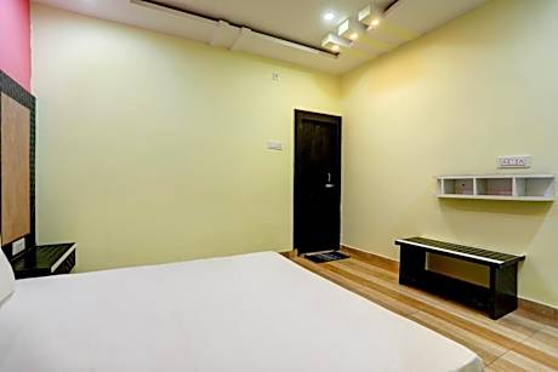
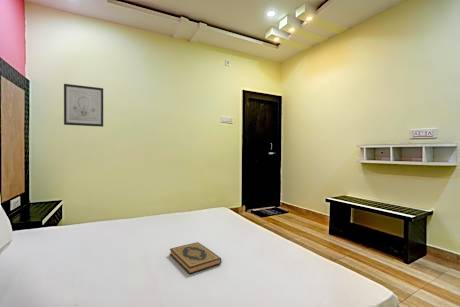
+ wall art (84, 105)
+ hardback book (194, 256)
